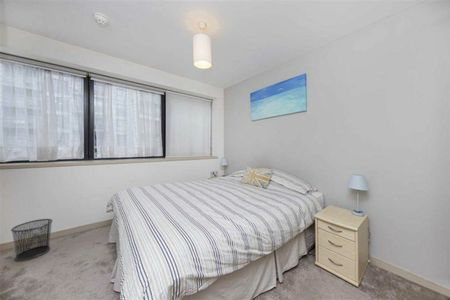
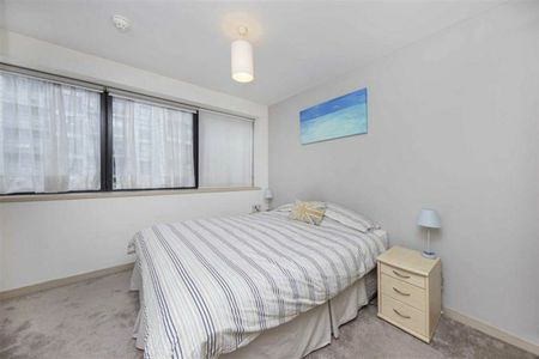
- waste bin (34, 238)
